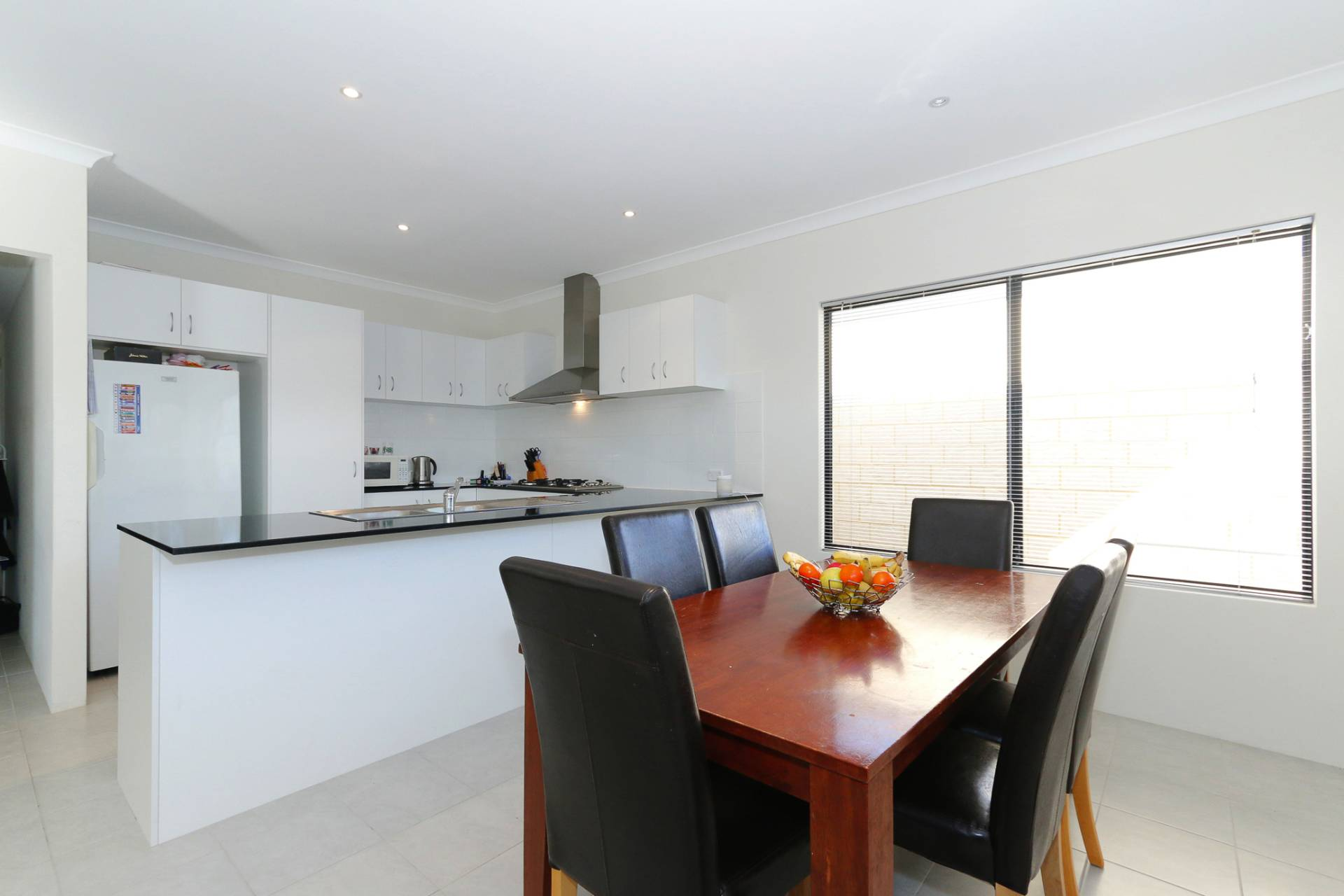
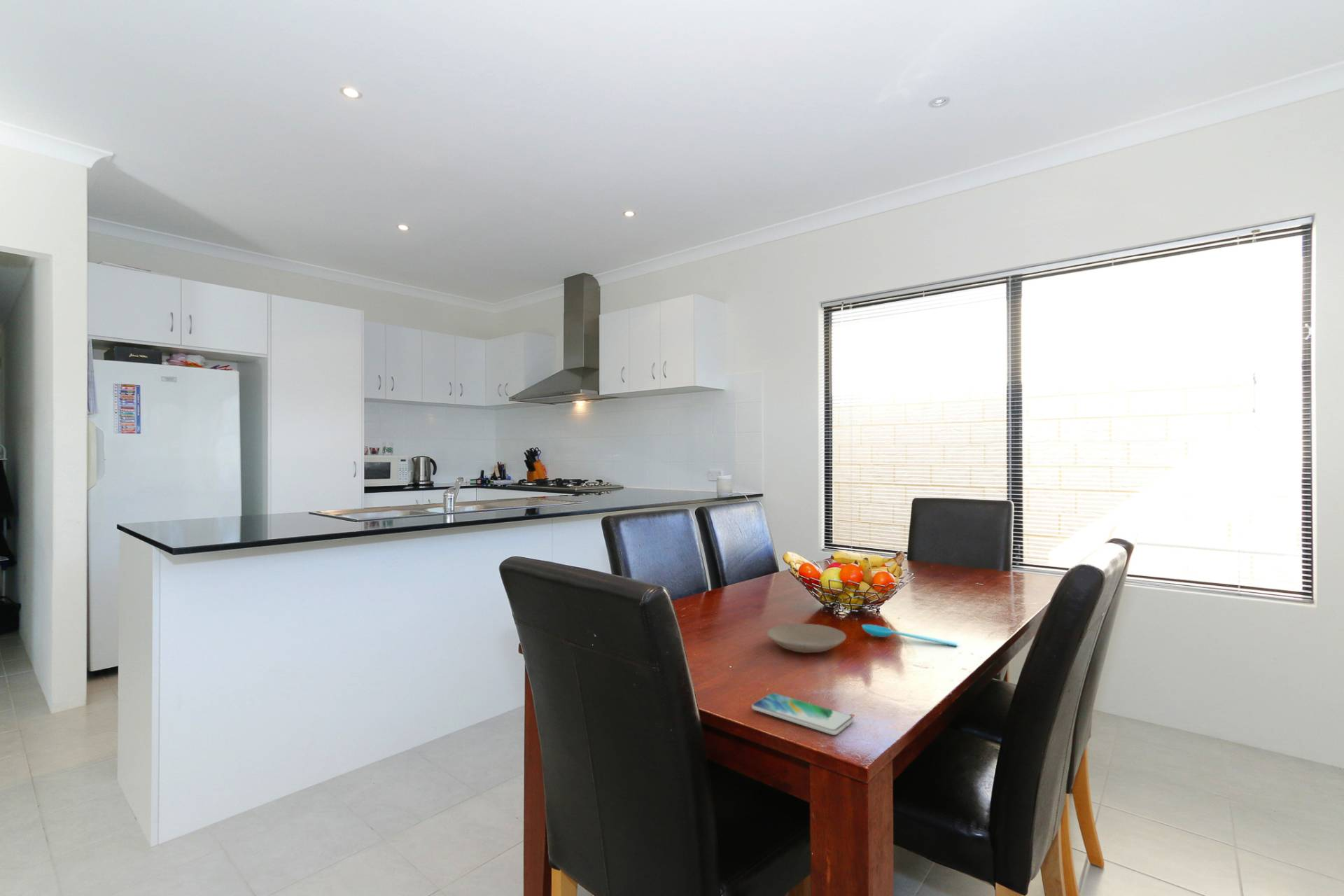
+ spoon (908, 635)
+ smartphone (802, 713)
+ plate (806, 640)
